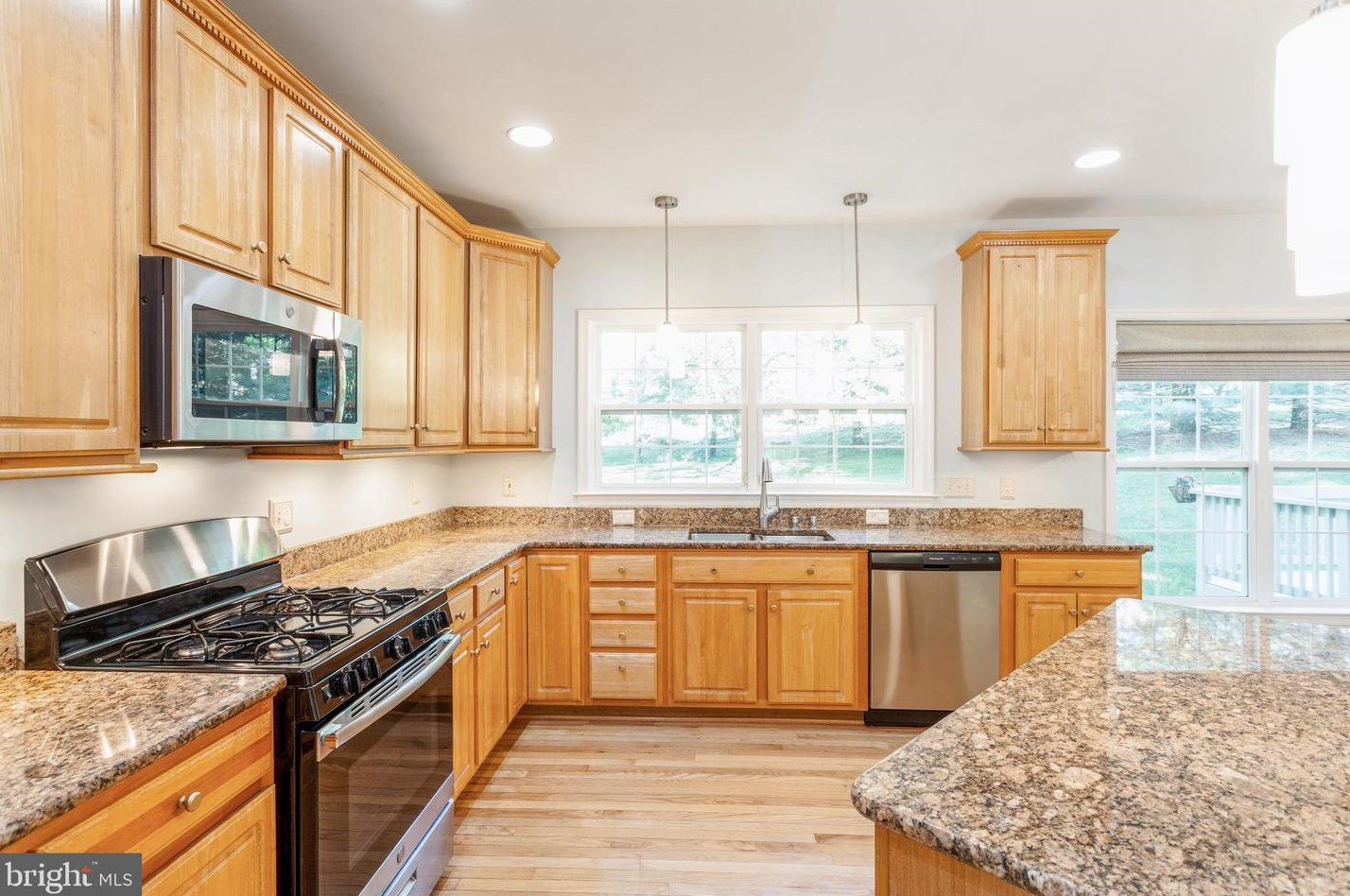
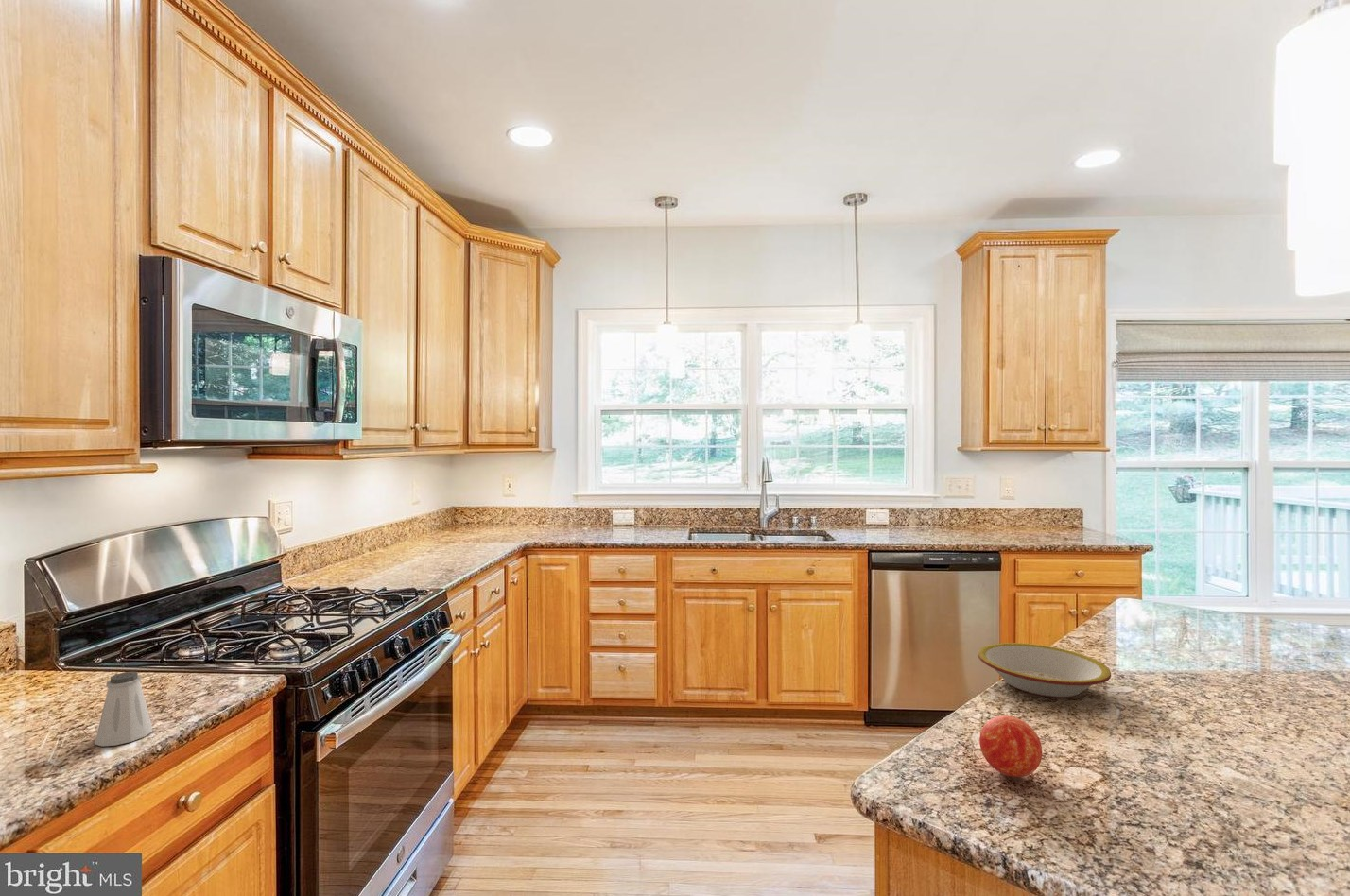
+ apple (1010, 746)
+ saltshaker (124, 705)
+ bowl (1041, 672)
